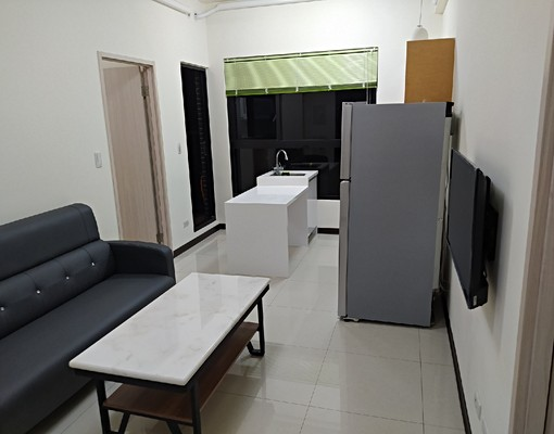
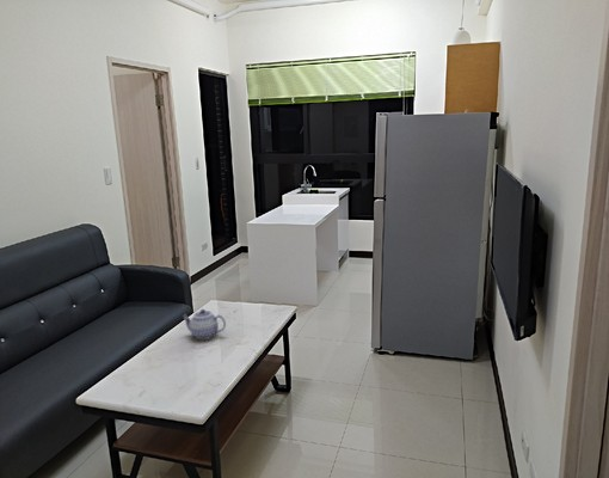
+ teapot (203, 323)
